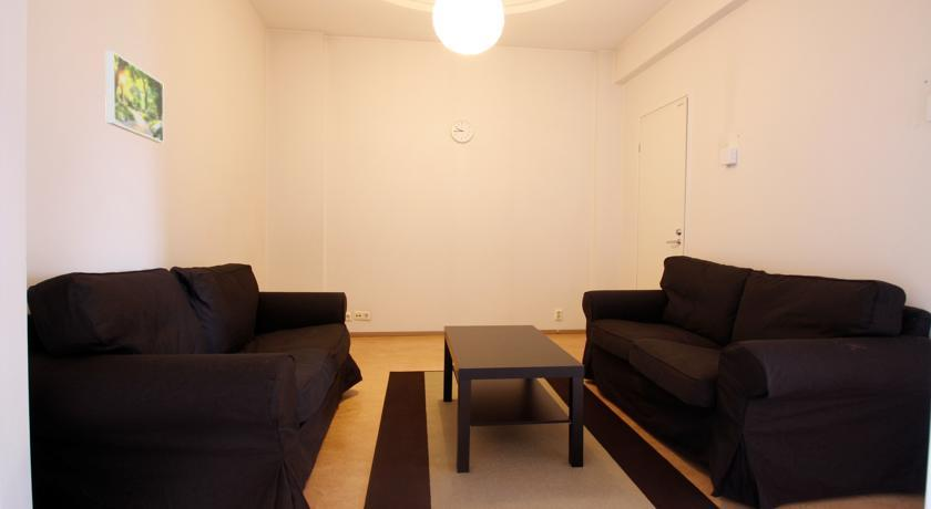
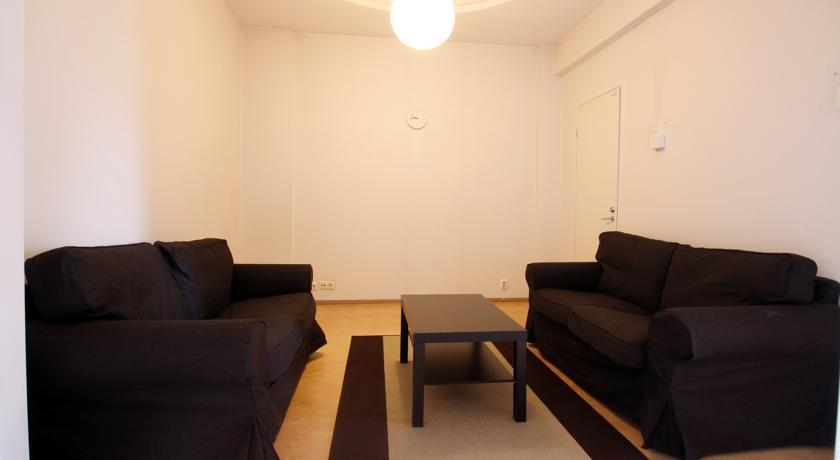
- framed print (137, 101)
